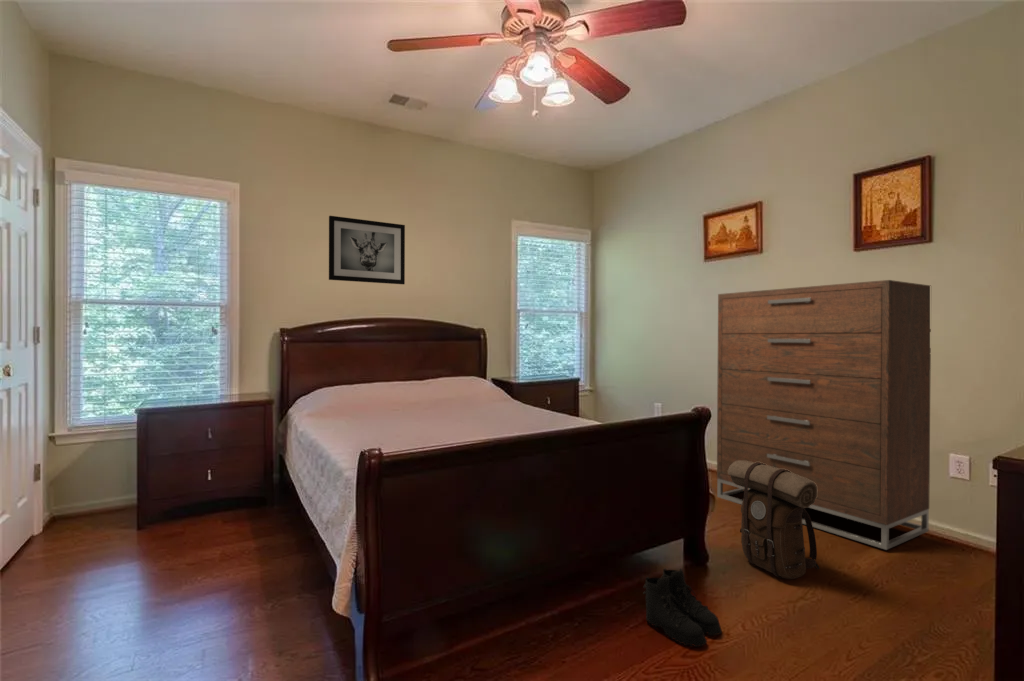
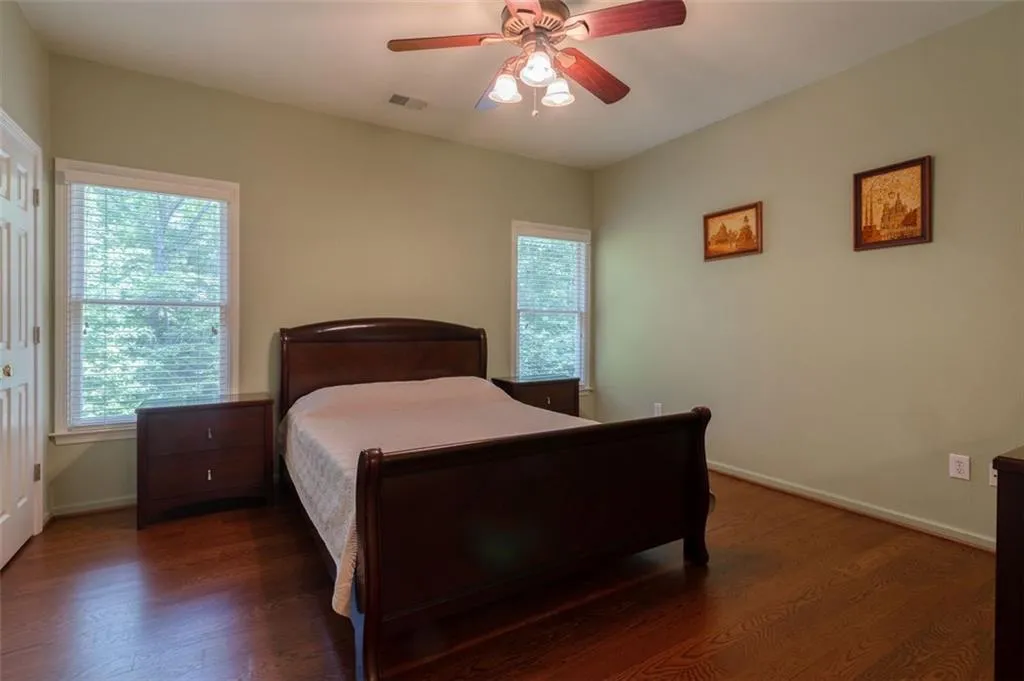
- backpack (780, 516)
- wall art (368, 251)
- boots (681, 601)
- dresser (812, 401)
